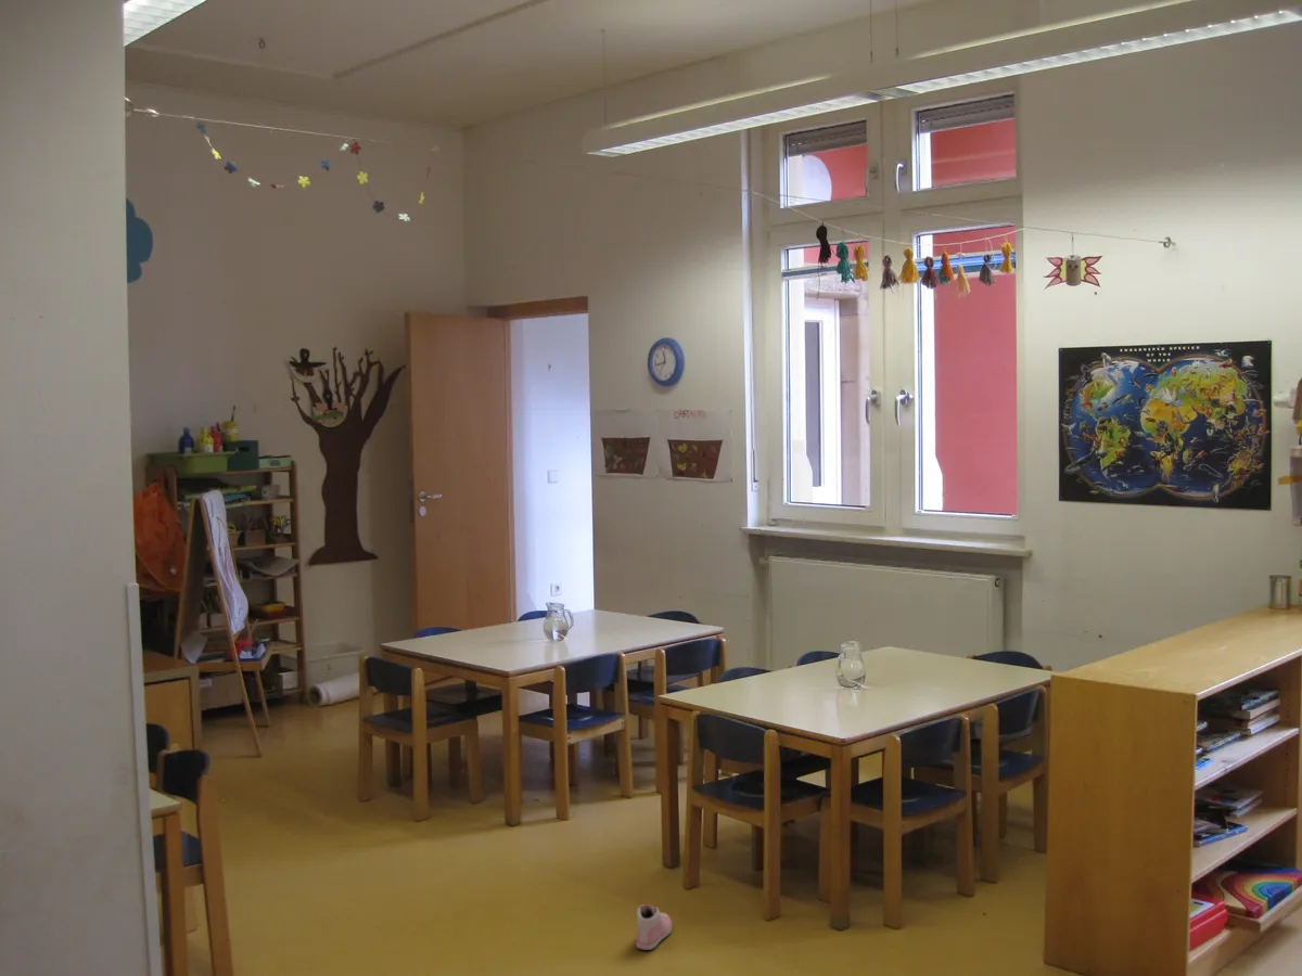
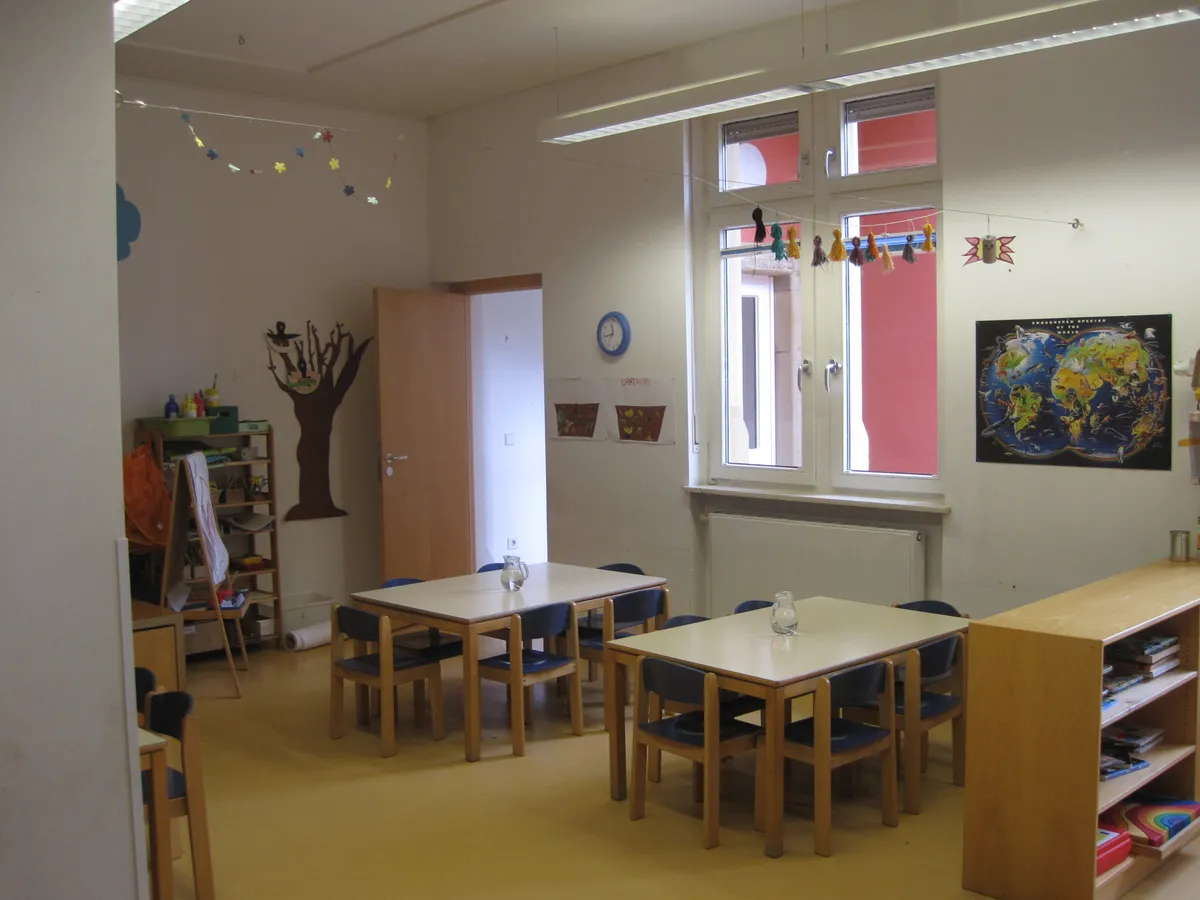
- sneaker (654, 917)
